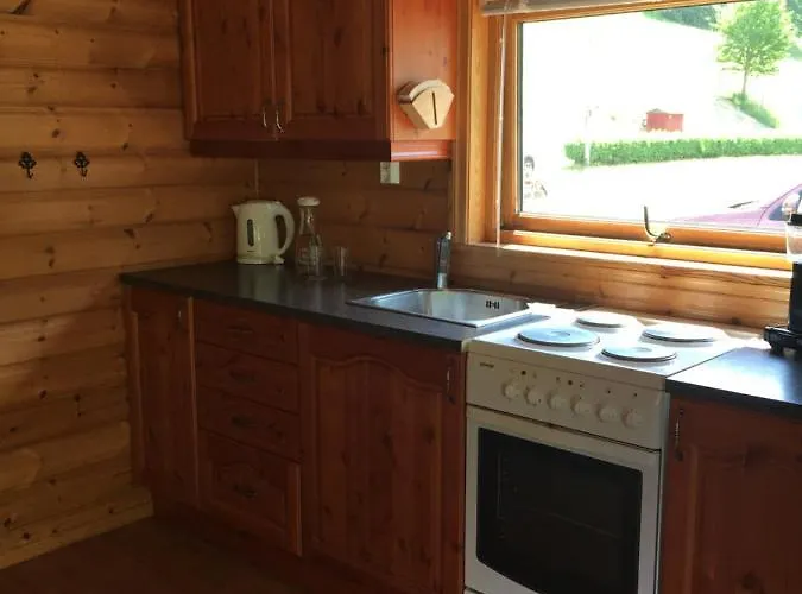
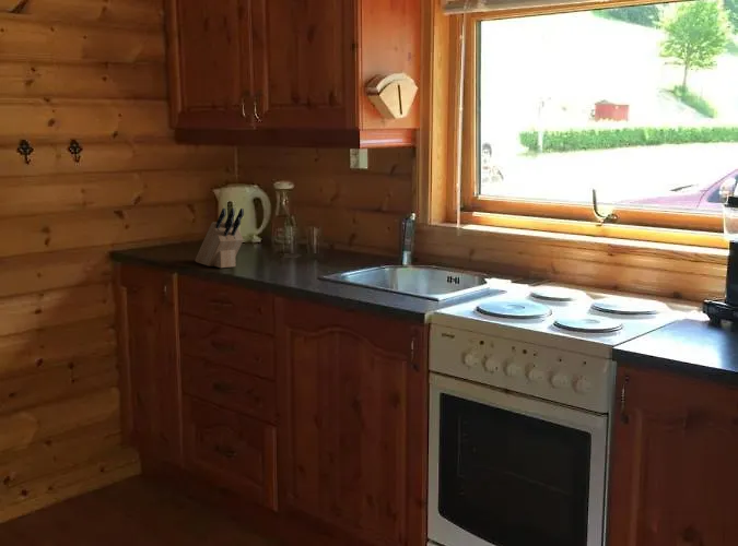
+ knife block (220, 235)
